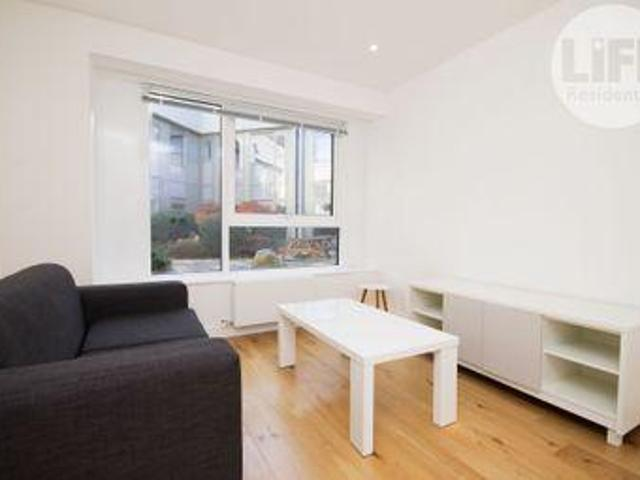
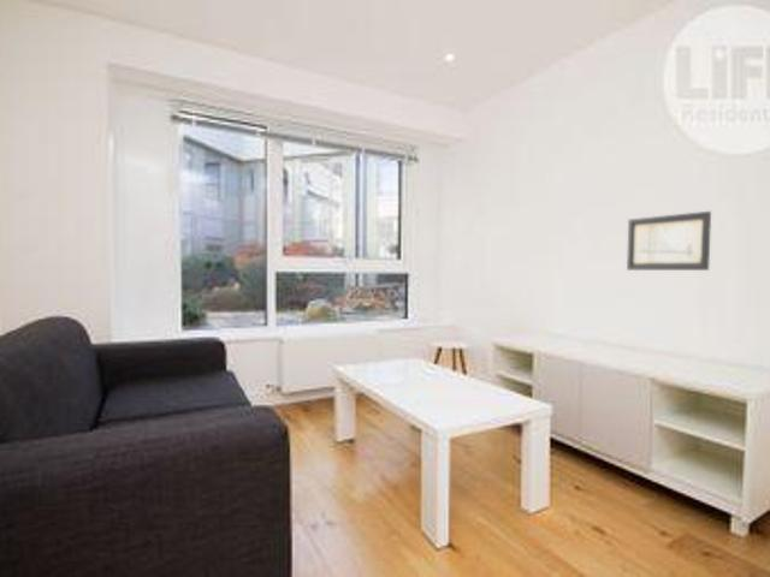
+ wall art (665, 243)
